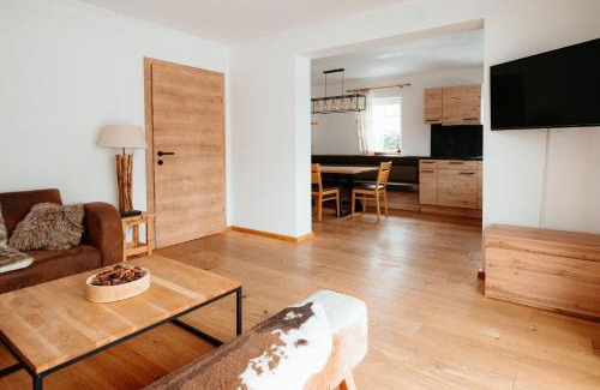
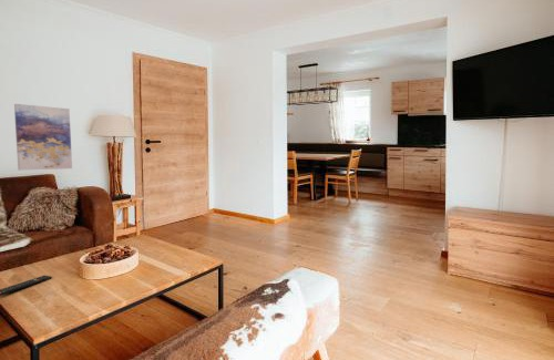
+ remote control (22, 285)
+ wall art (44, 137)
